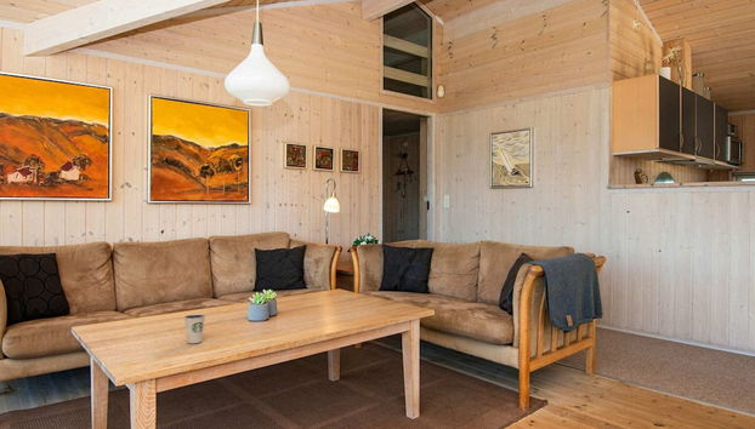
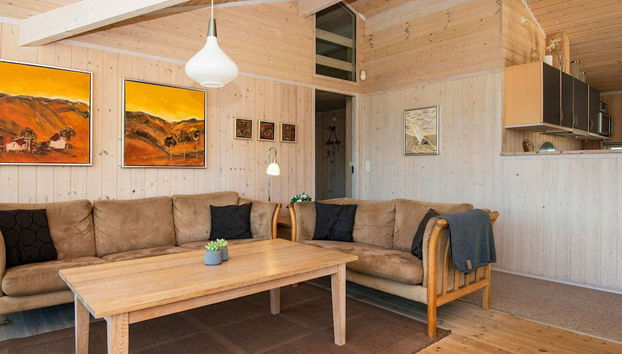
- dixie cup (194, 328)
